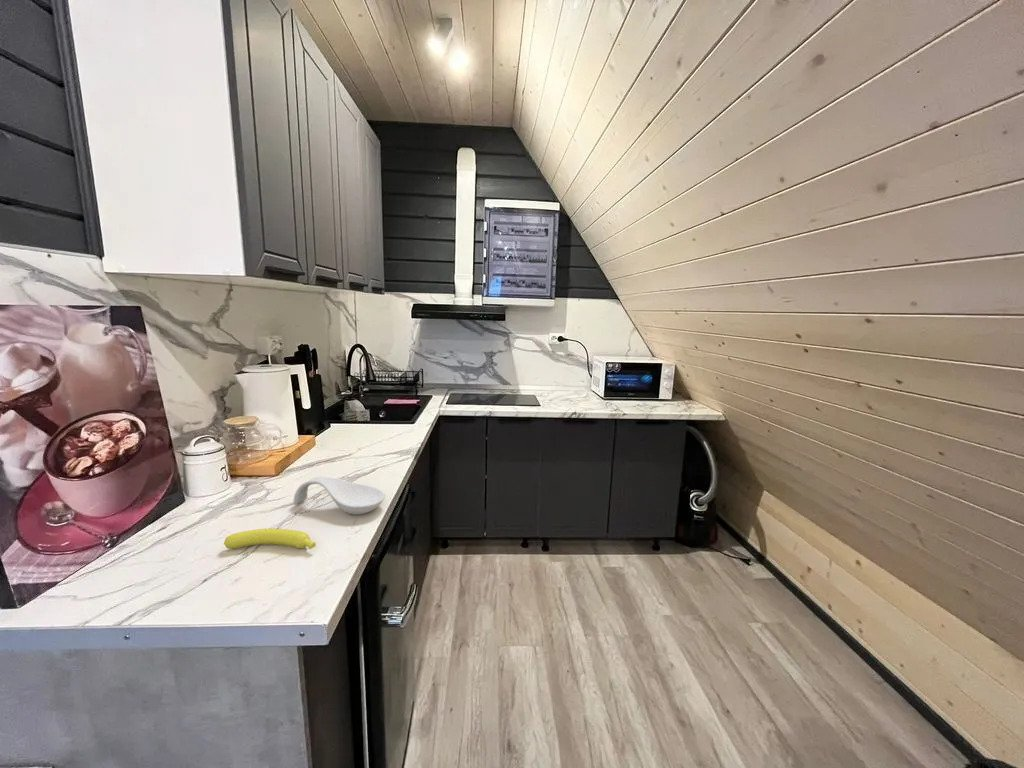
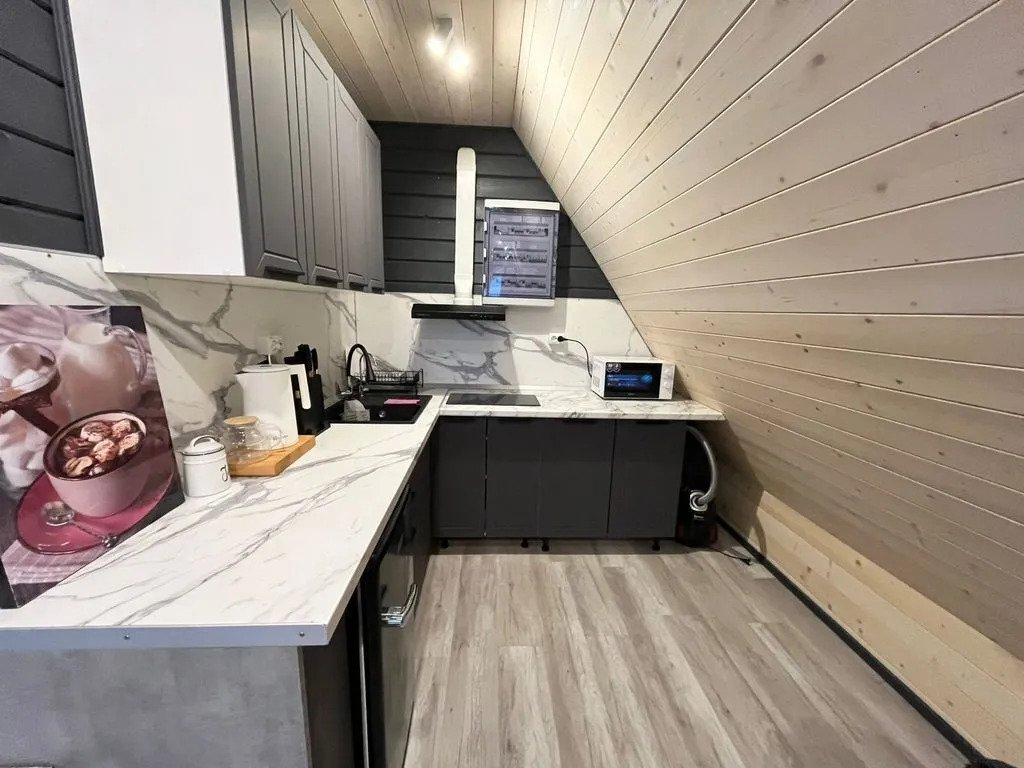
- banana (272, 540)
- spoon rest (338, 494)
